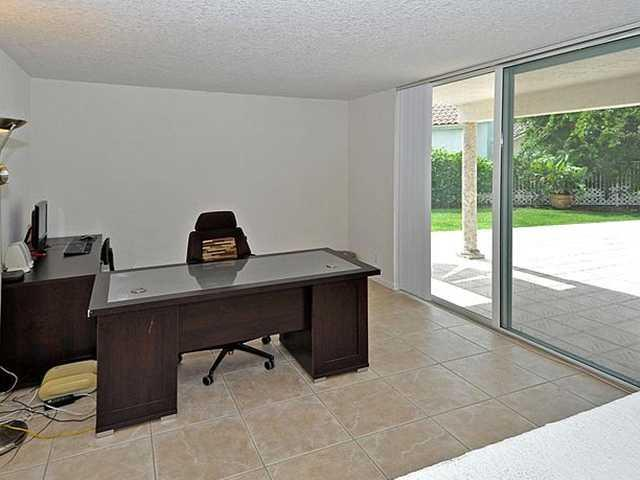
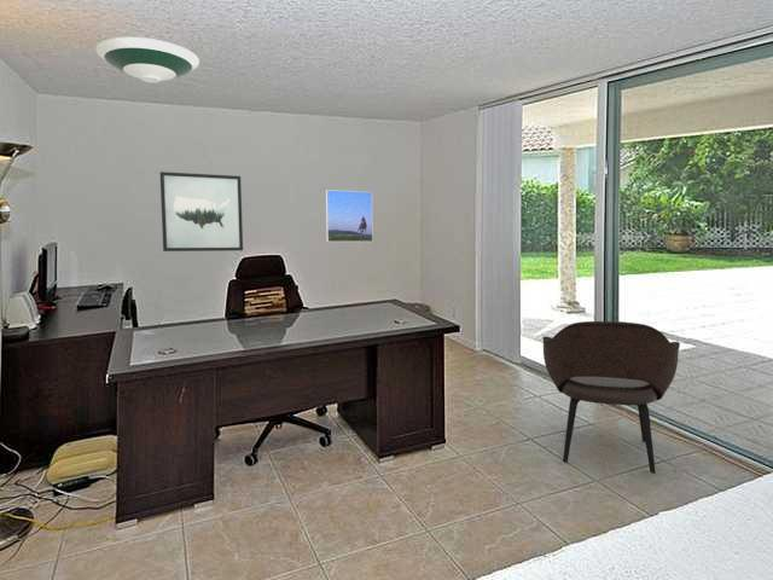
+ armchair (608, 385)
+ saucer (150, 68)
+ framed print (349, 216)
+ wall art (203, 213)
